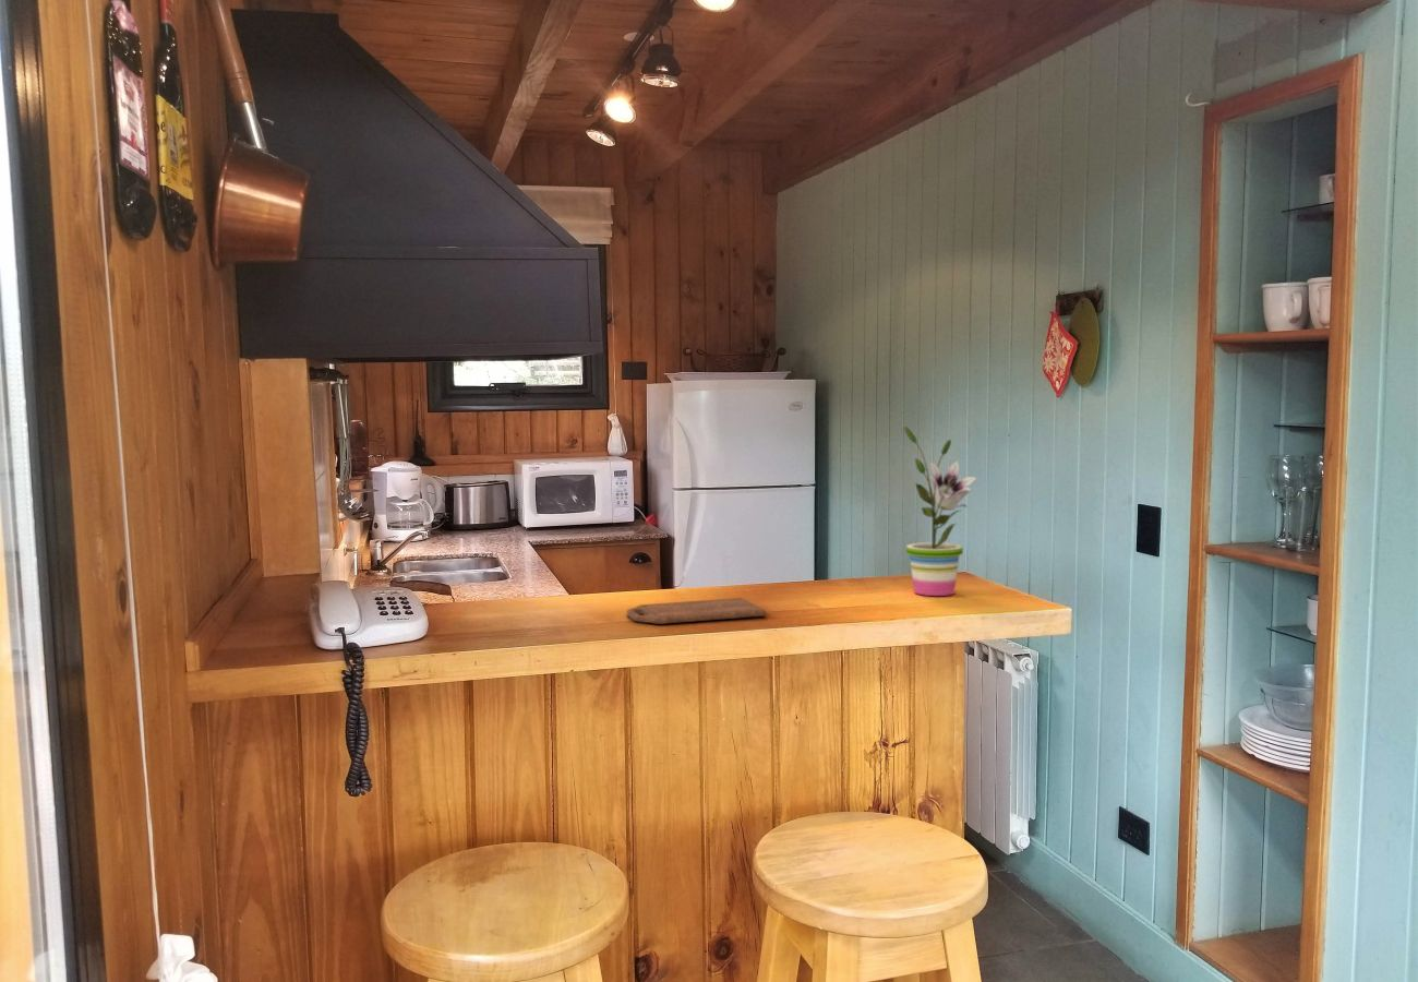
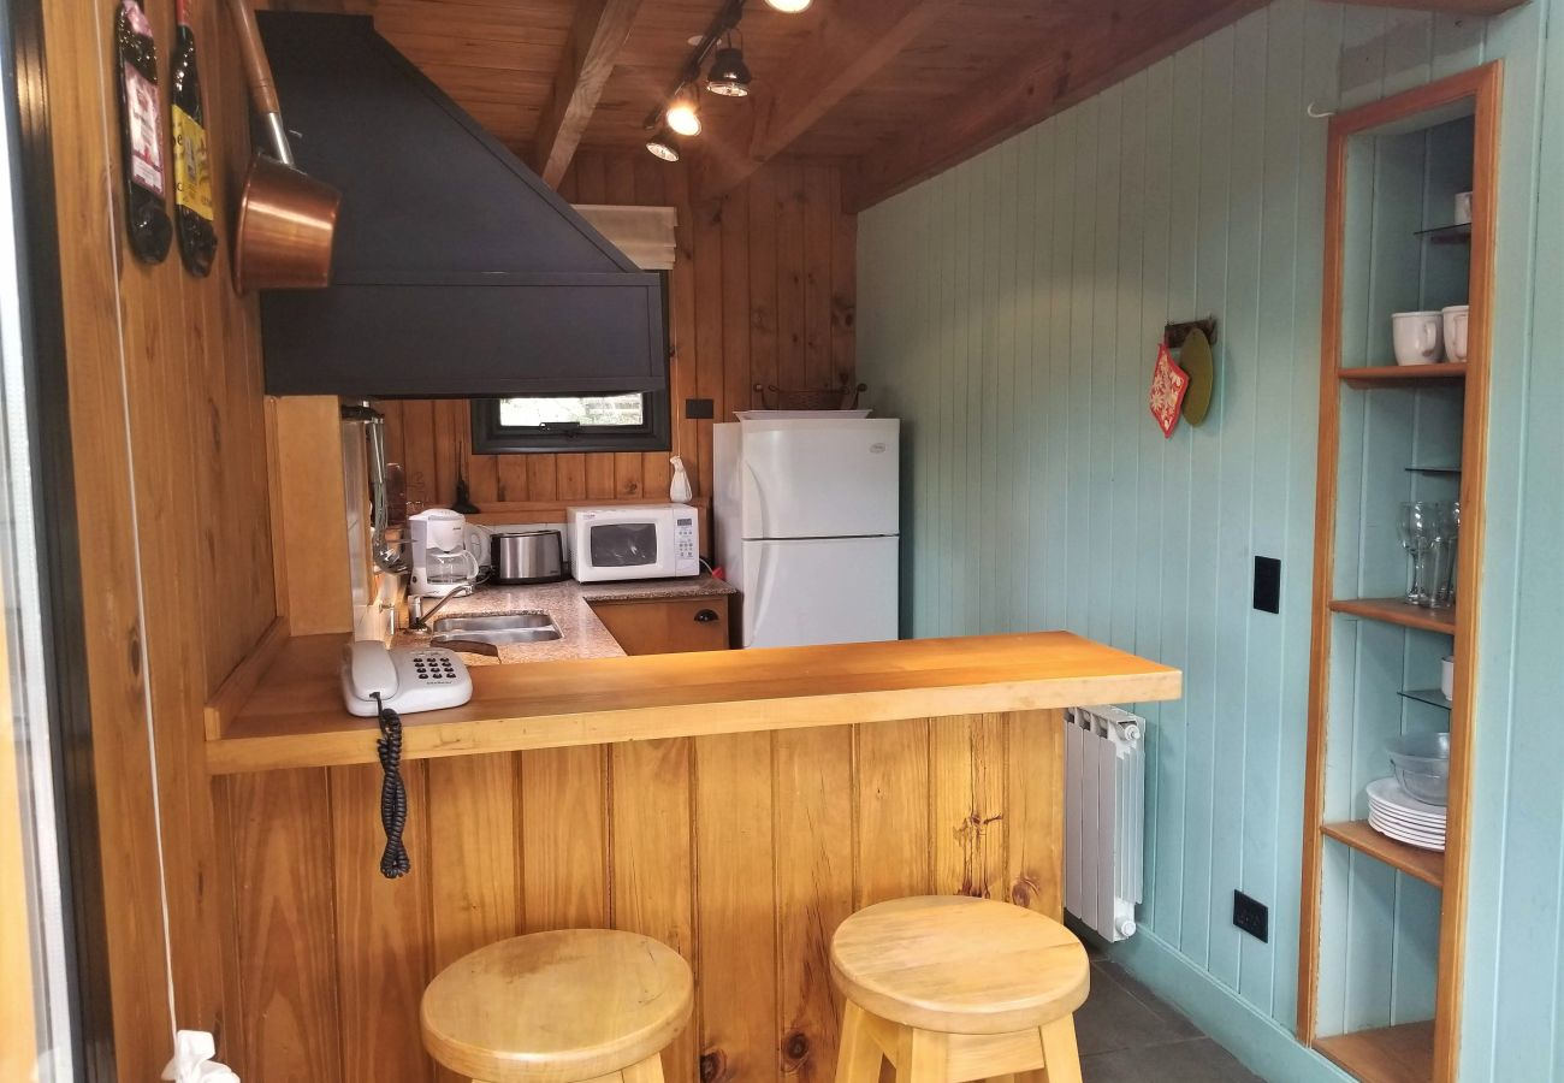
- cutting board (693, 610)
- potted plant (946, 510)
